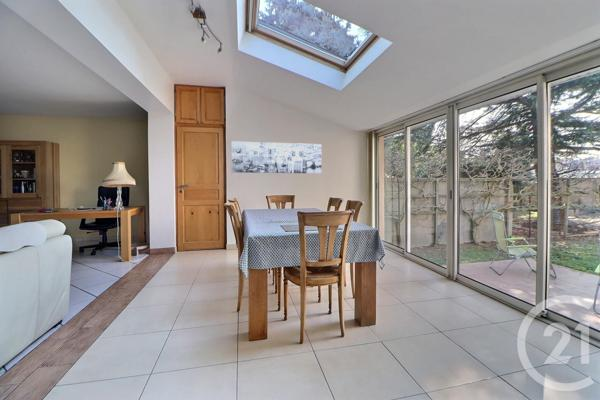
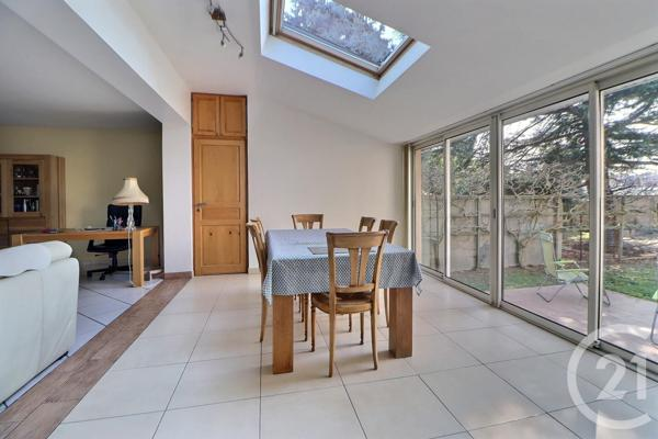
- wall art (277, 158)
